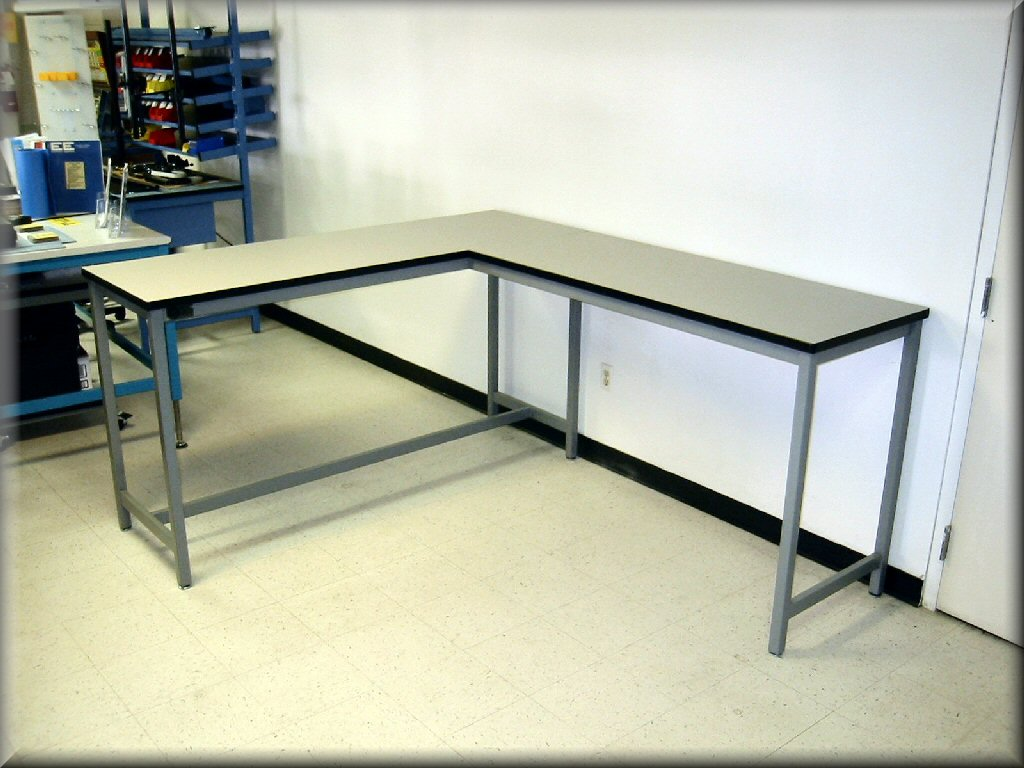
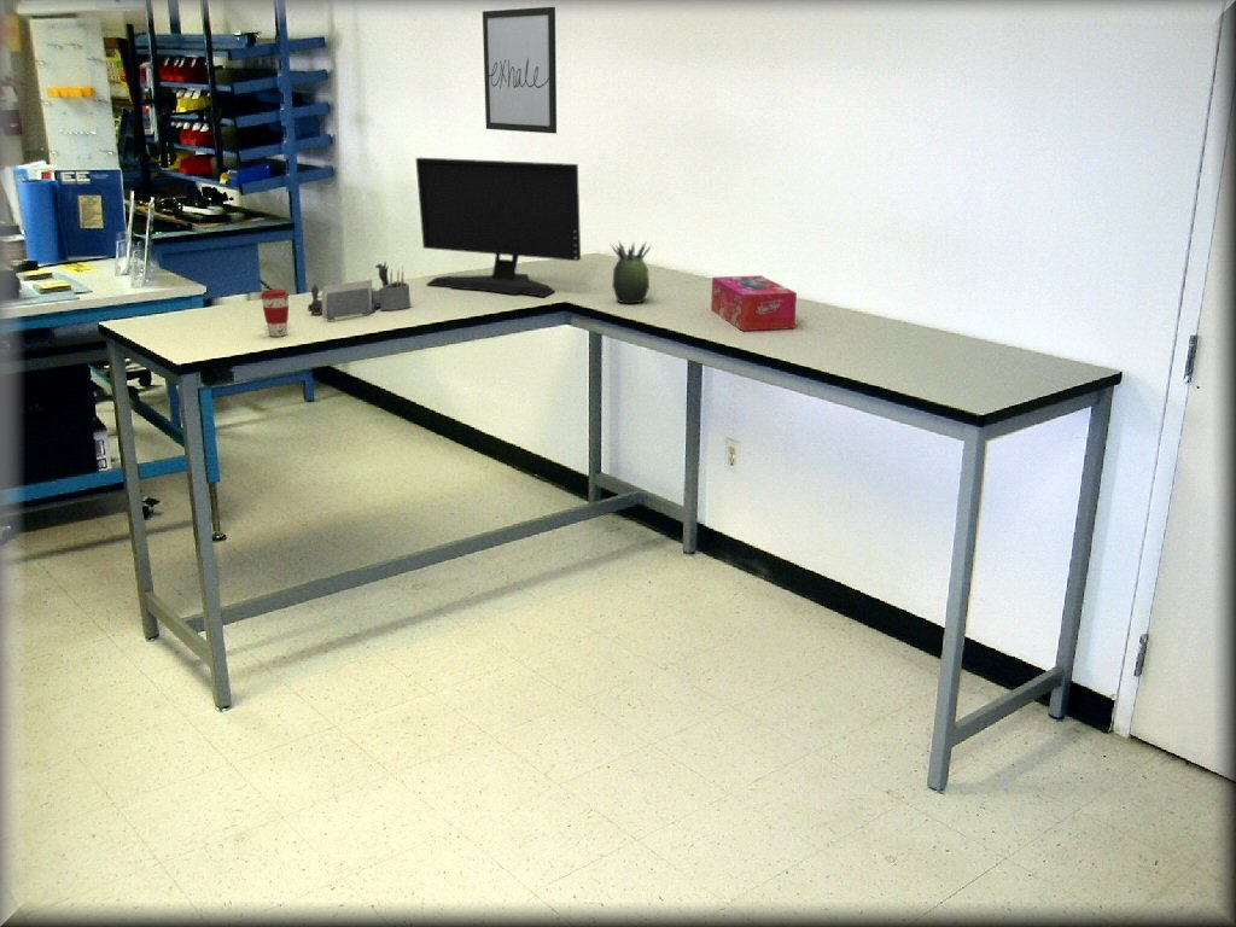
+ wall art (518, 71)
+ succulent plant (630, 272)
+ desk organizer (357, 285)
+ computer monitor (501, 223)
+ tissue box (752, 302)
+ coffee cup (275, 313)
